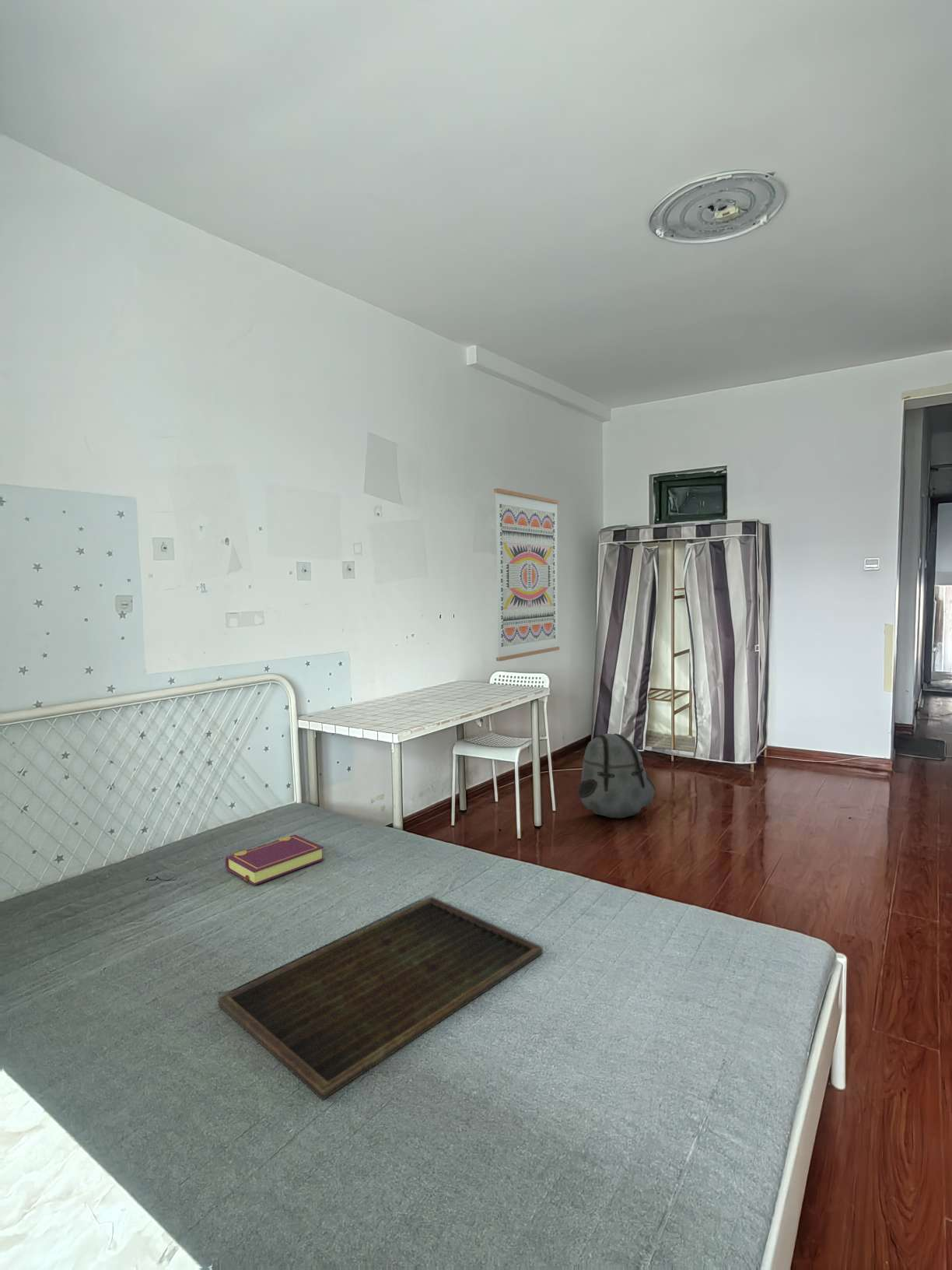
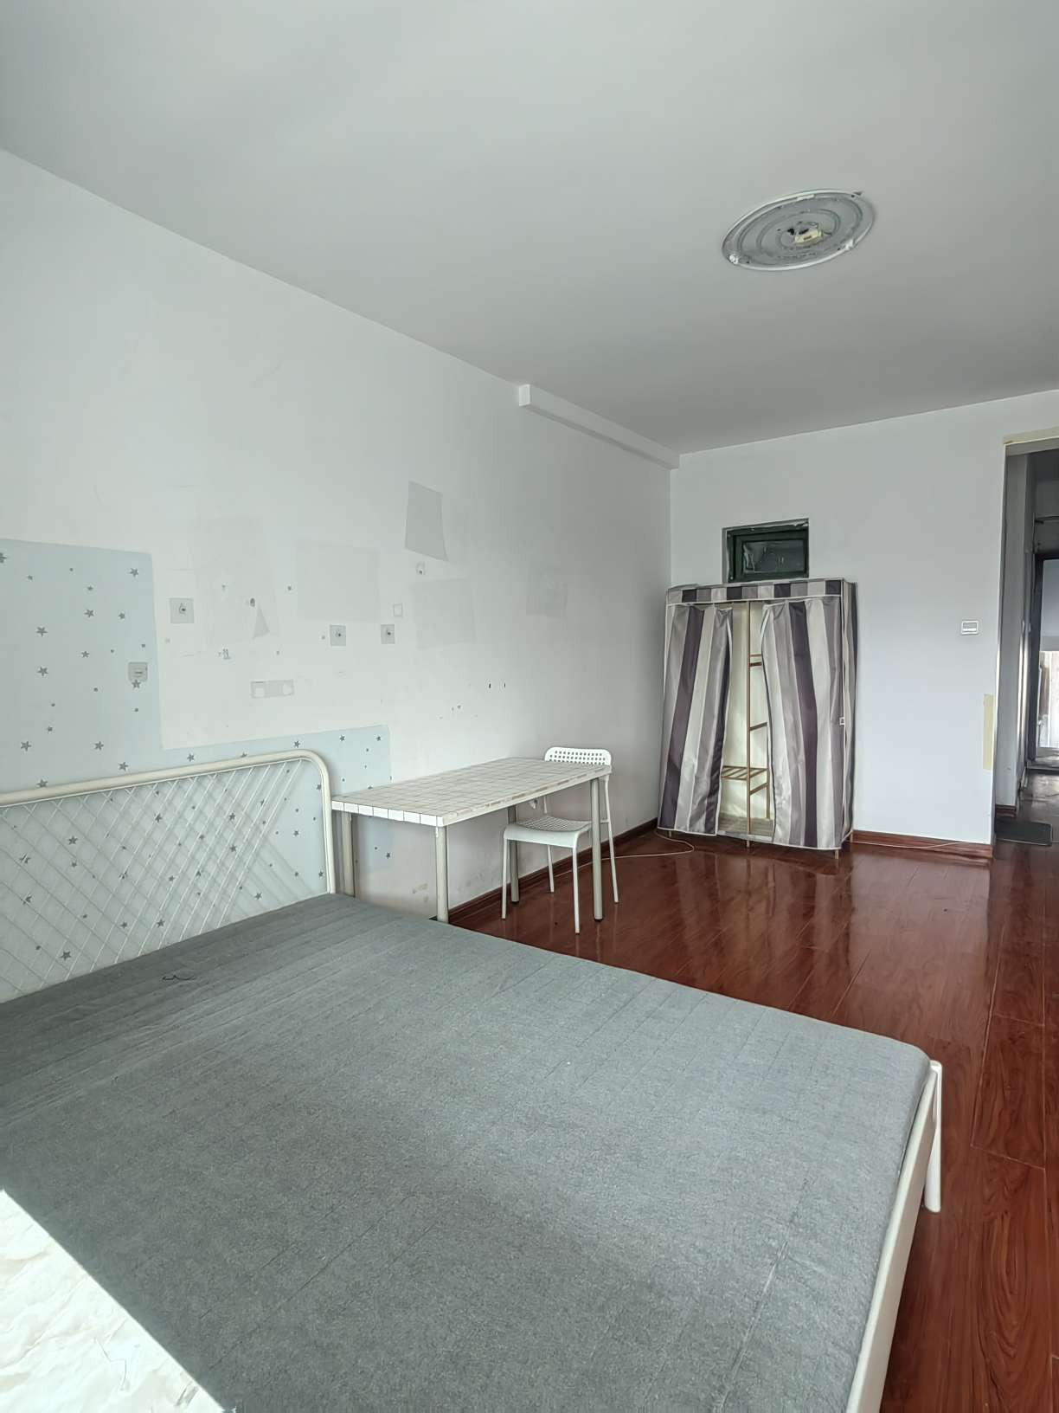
- backpack (615, 776)
- tray (390, 974)
- book (274, 858)
- wall art (529, 575)
